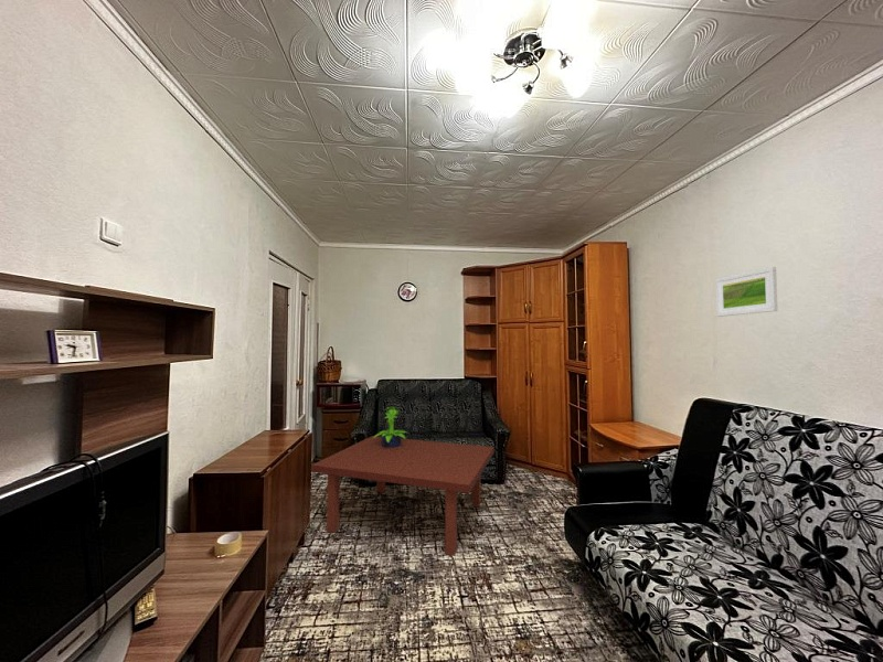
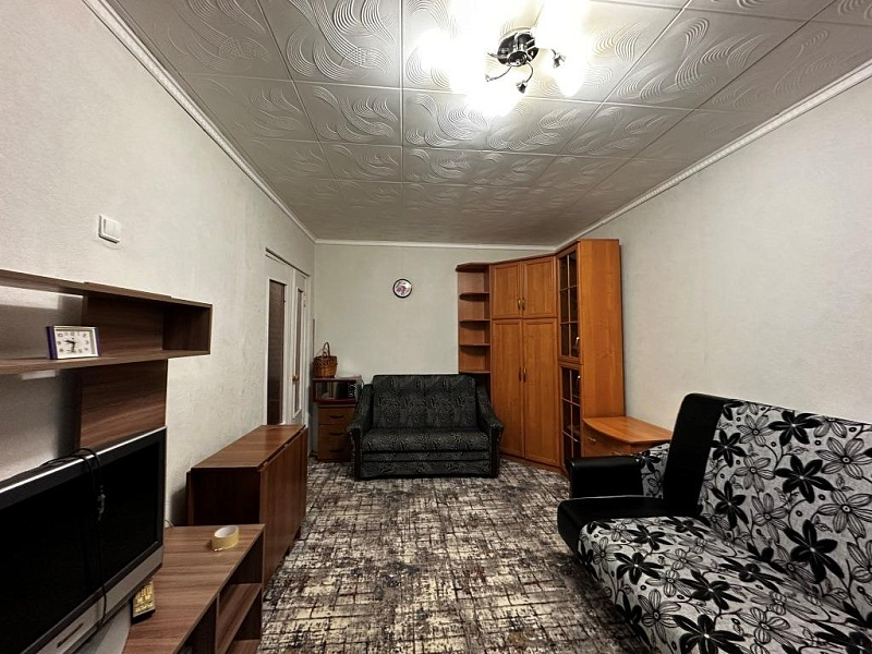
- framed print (743, 293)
- coffee table (409, 484)
- potted plant (392, 425)
